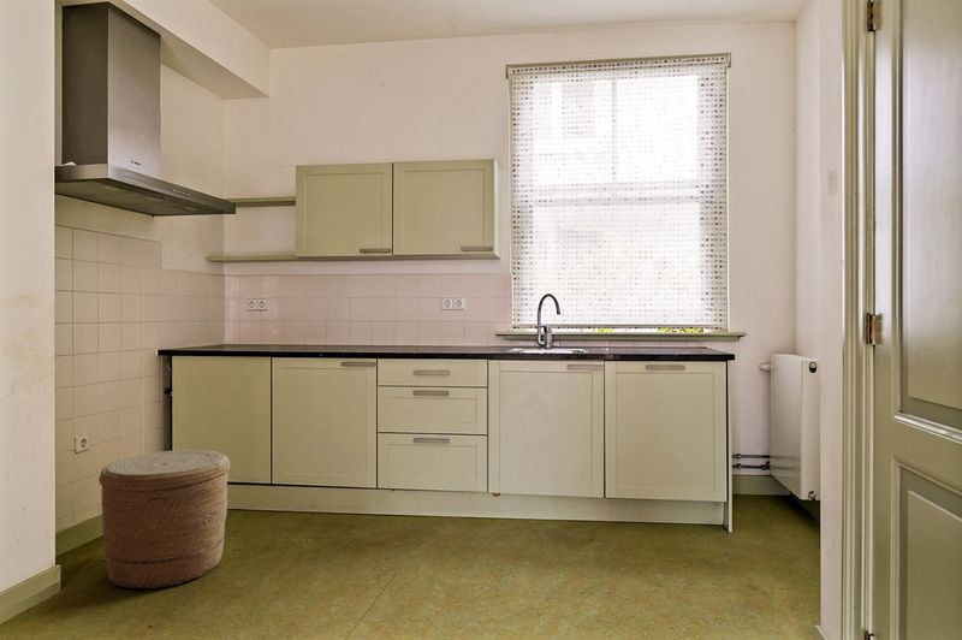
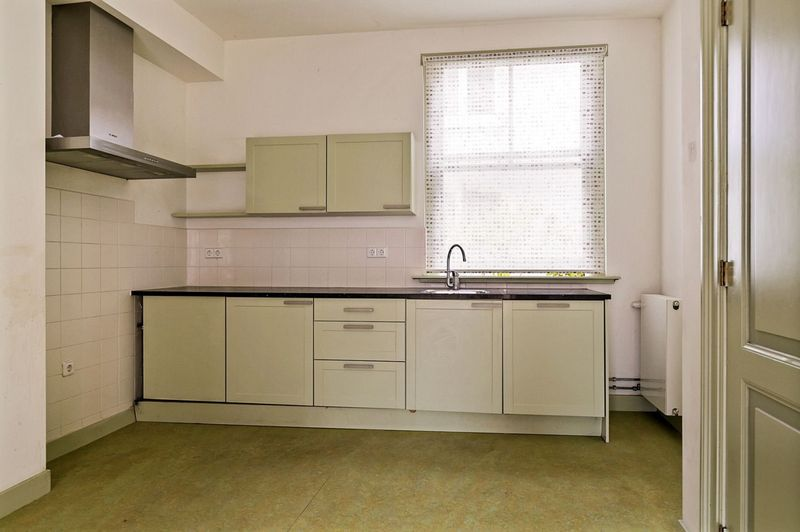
- basket (166, 514)
